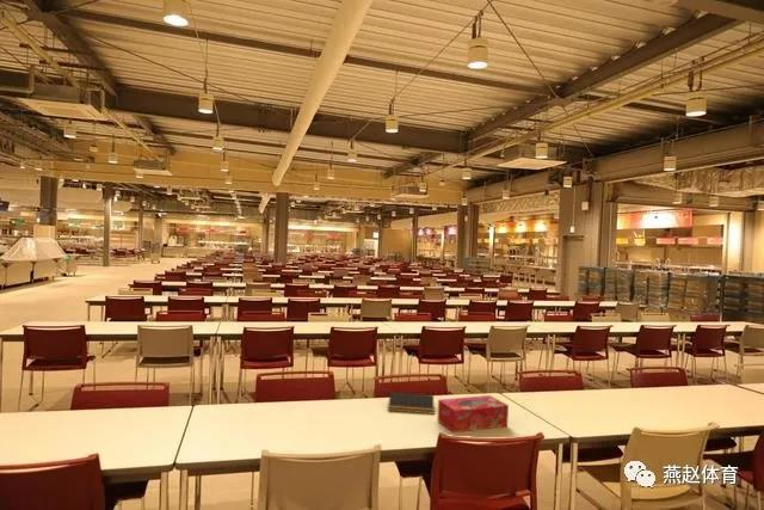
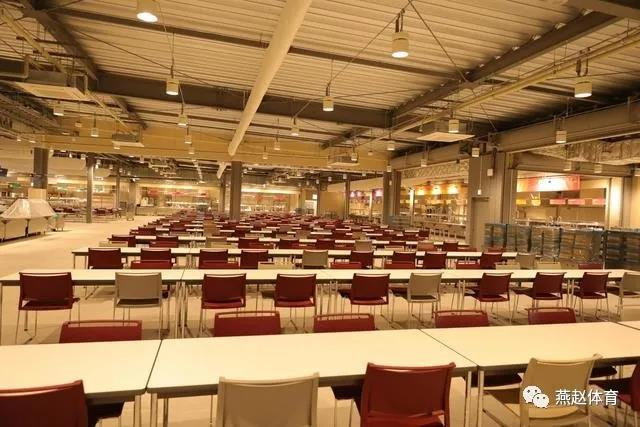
- notepad (411, 403)
- tissue box (472, 412)
